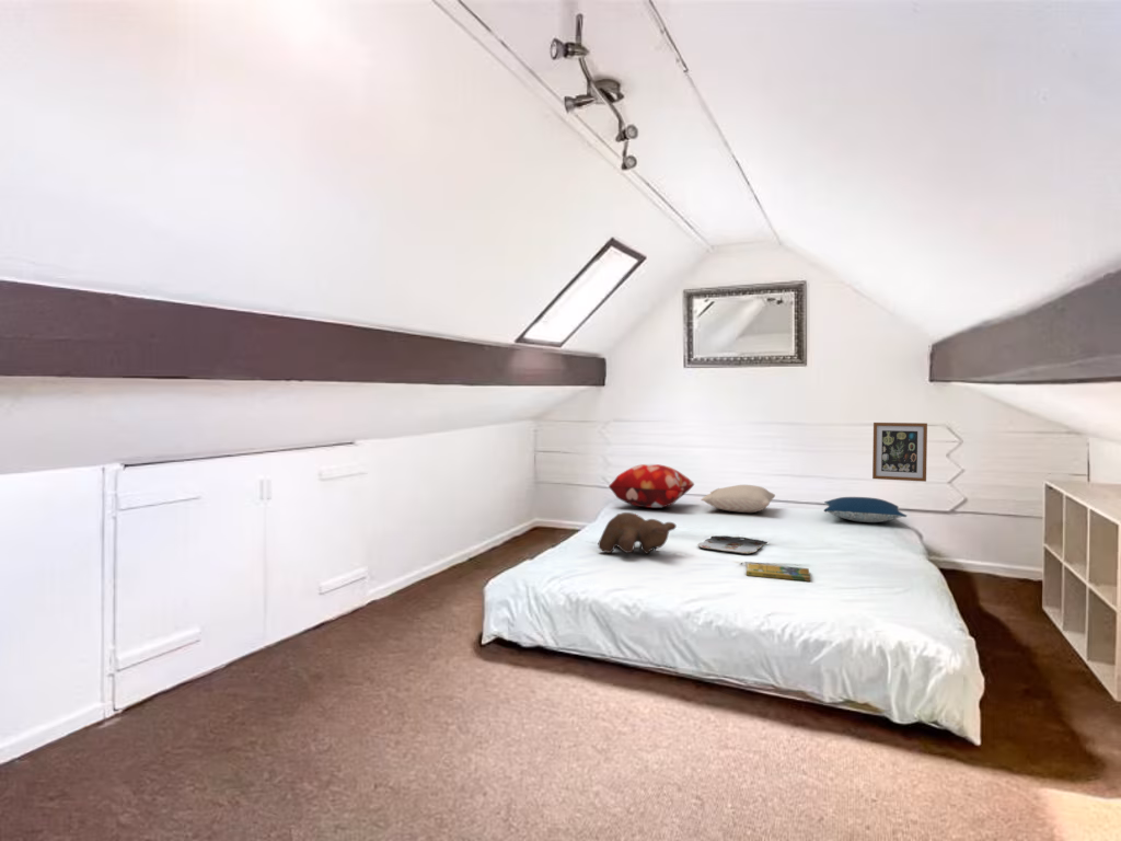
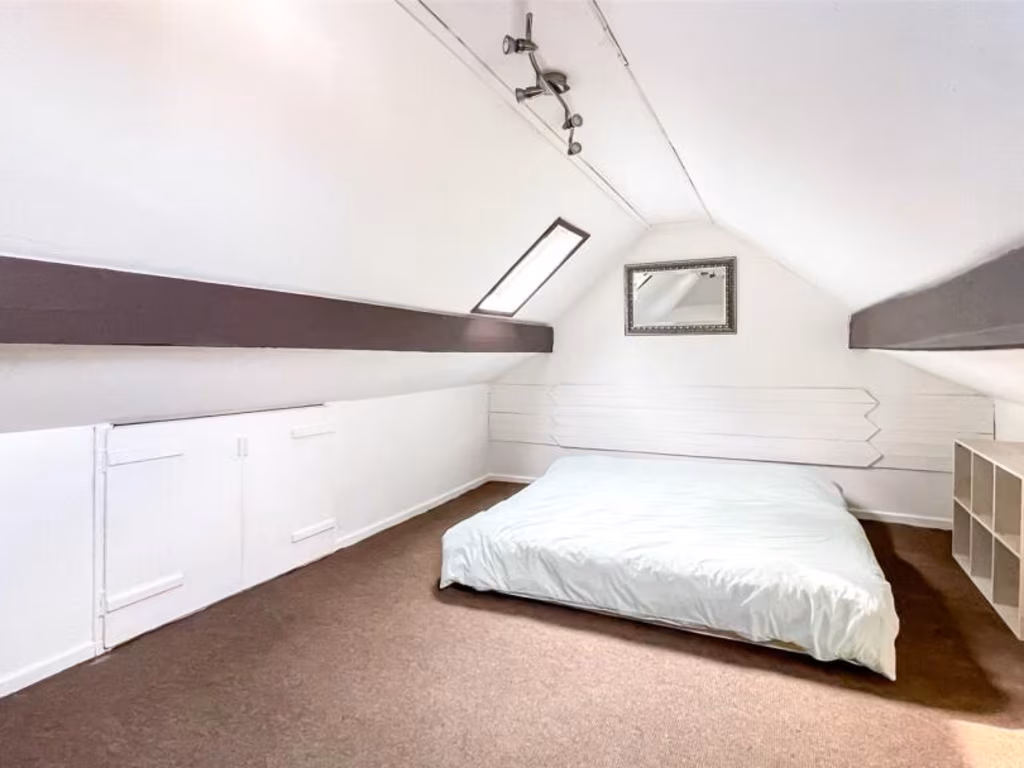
- pillow (738, 497)
- booklet (777, 572)
- serving tray (732, 544)
- pillow (862, 508)
- decorative pillow (652, 485)
- teddy bear (637, 533)
- wall art (899, 451)
